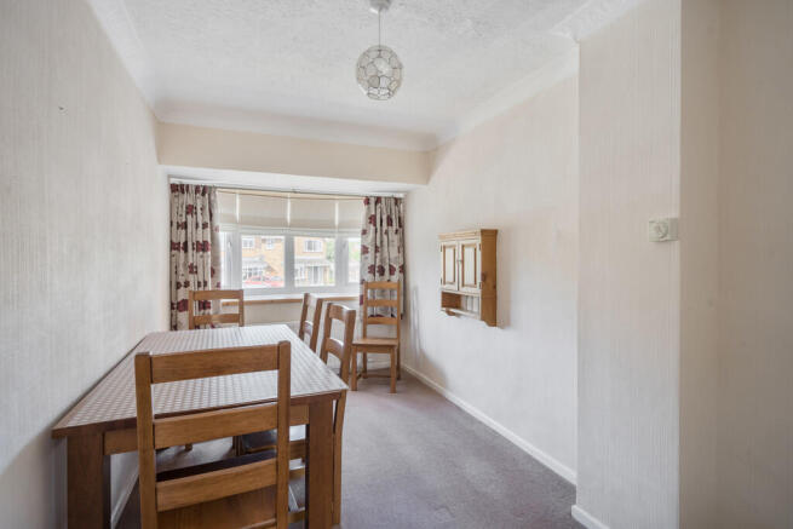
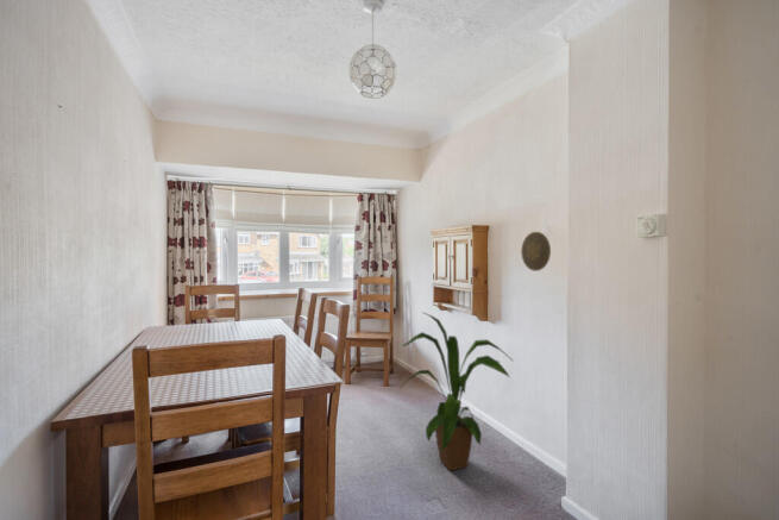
+ decorative plate (534, 251)
+ house plant (458, 394)
